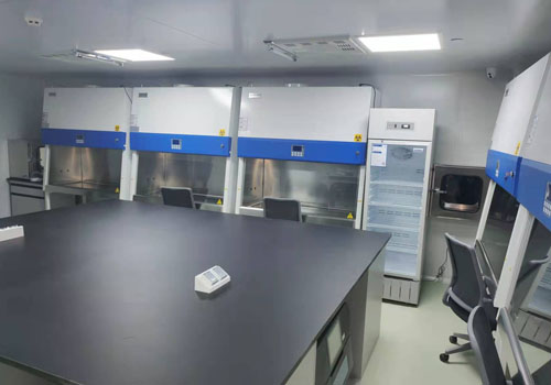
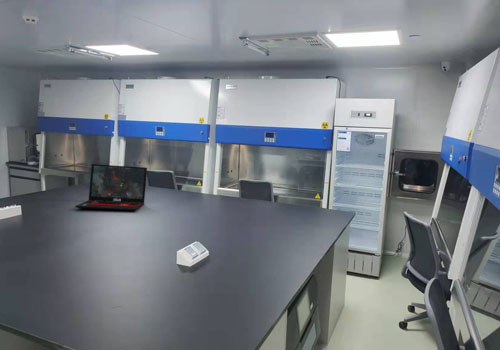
+ laptop (113, 186)
